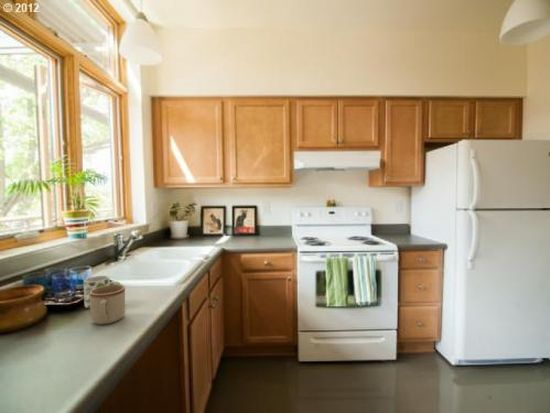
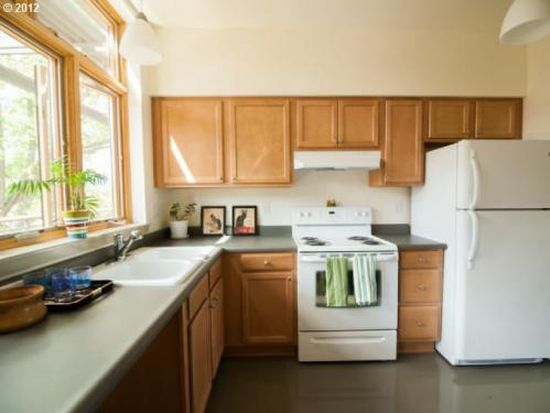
- mug (100, 286)
- mug (106, 305)
